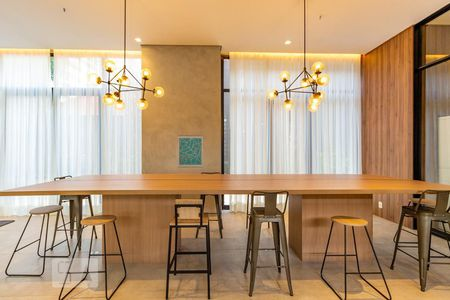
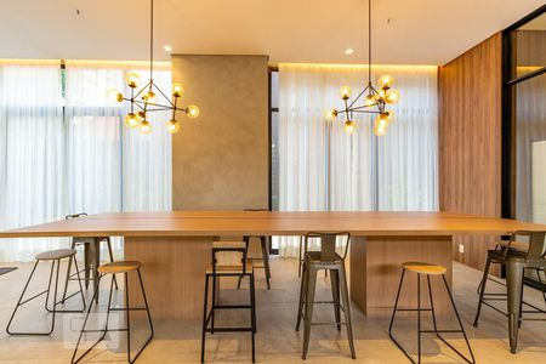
- wall art (190, 151)
